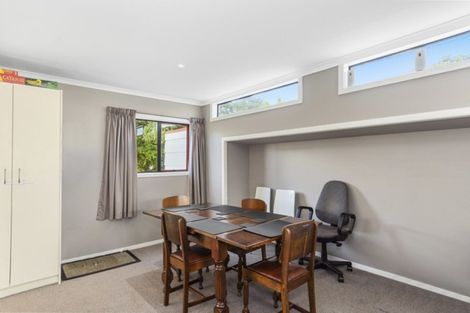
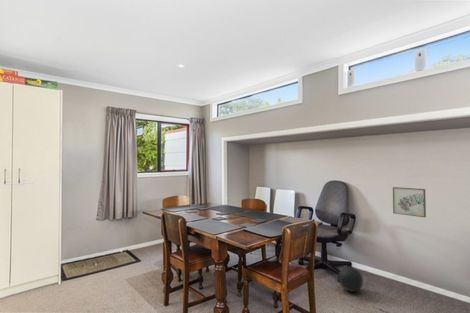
+ ball (350, 278)
+ wall art (408, 201)
